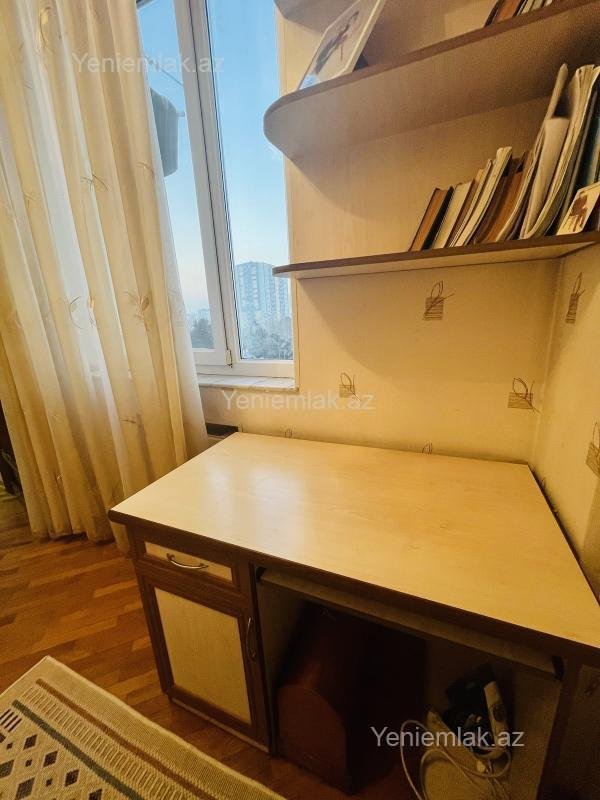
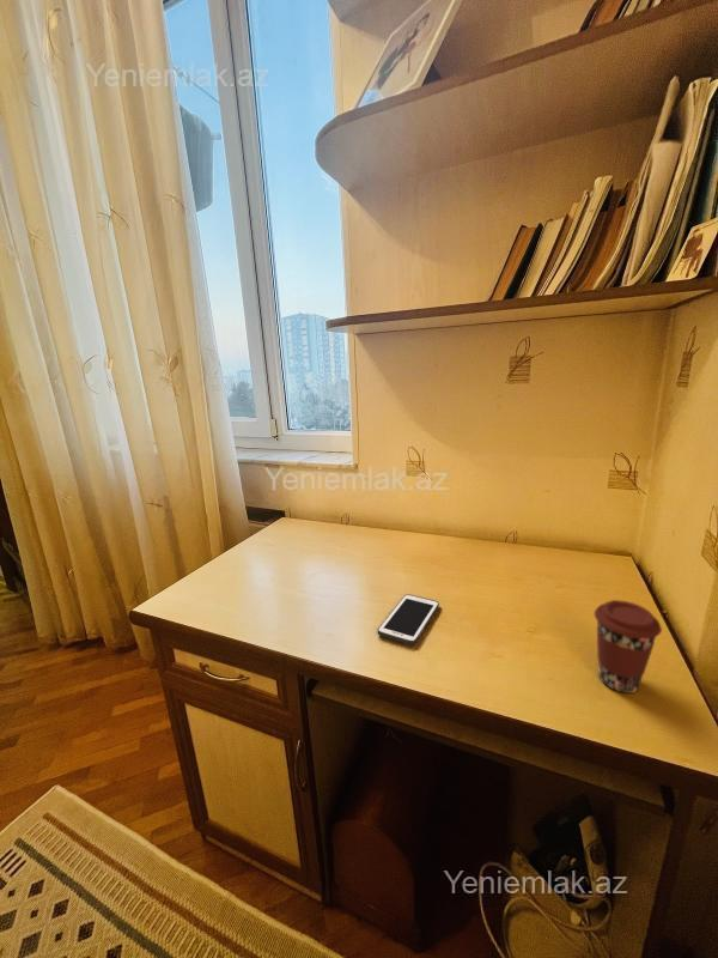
+ cell phone (409, 617)
+ coffee cup (622, 647)
